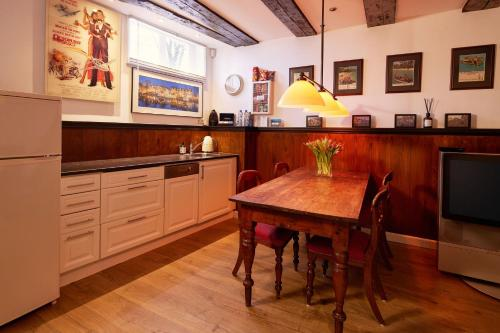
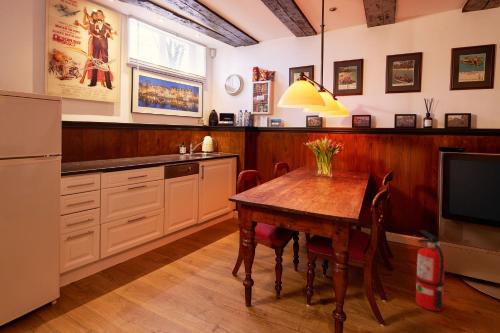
+ fire extinguisher (426, 269)
